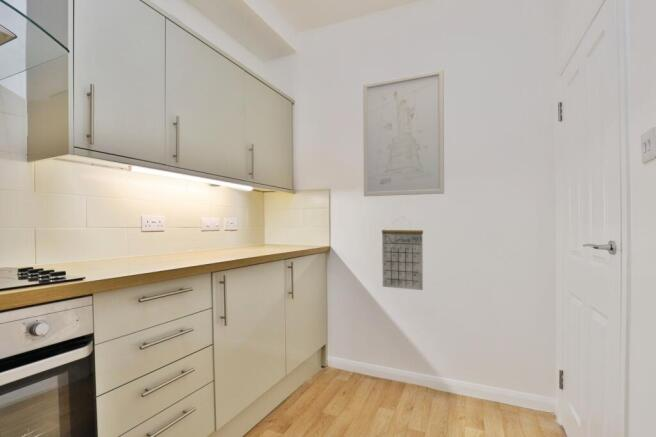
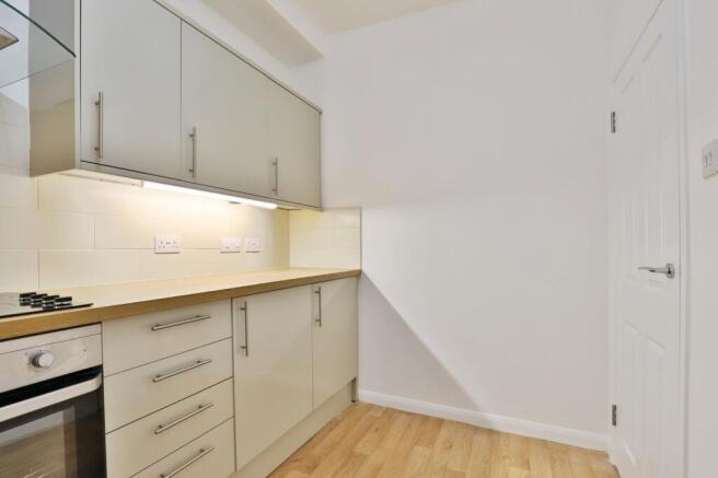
- calendar (402, 252)
- wall art (401, 136)
